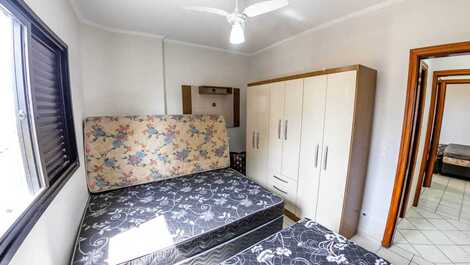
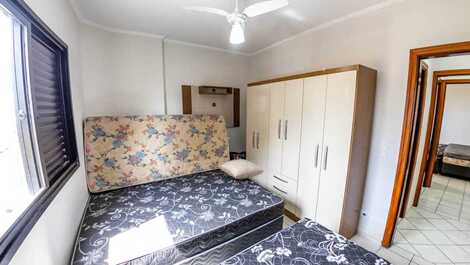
+ pillow (240, 168)
